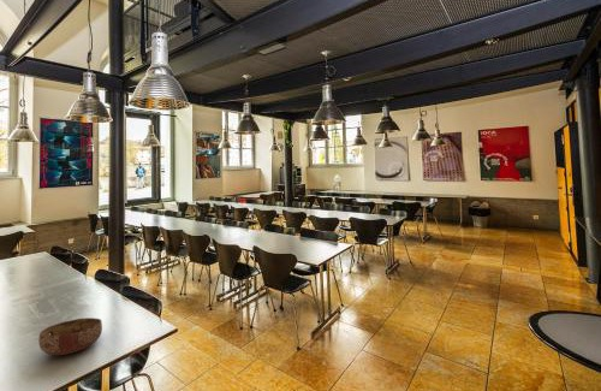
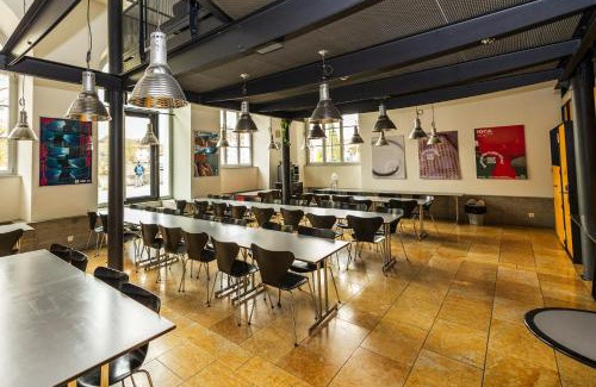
- bowl (72, 336)
